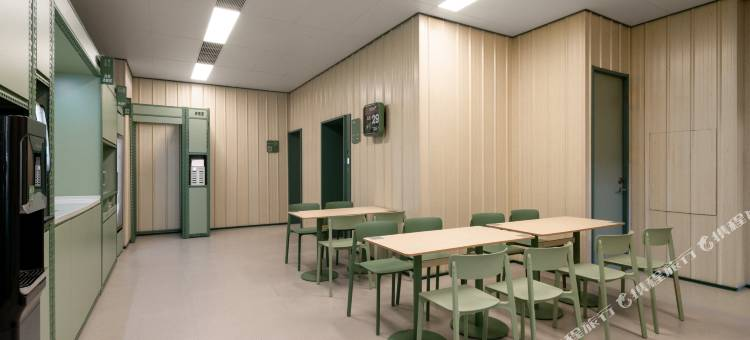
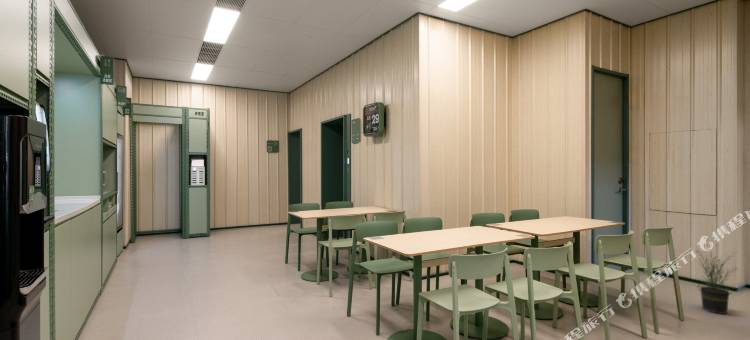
+ potted plant (715, 280)
